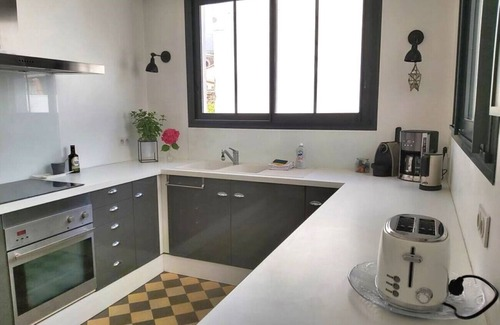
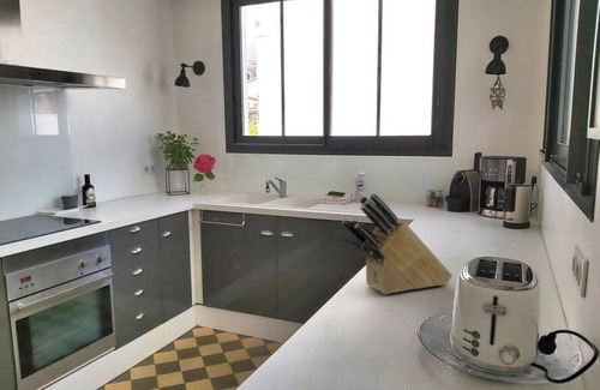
+ knife block (397, 239)
